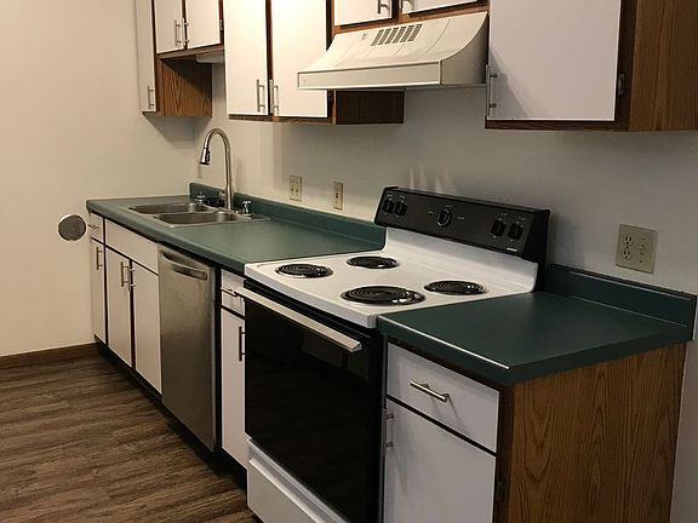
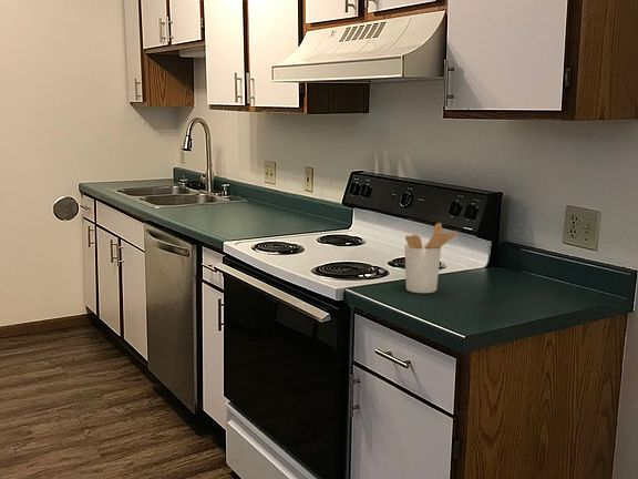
+ utensil holder (429, 258)
